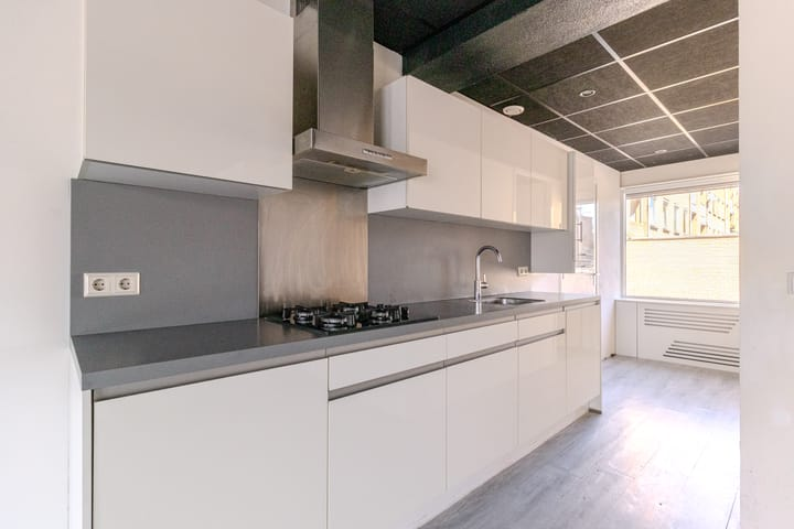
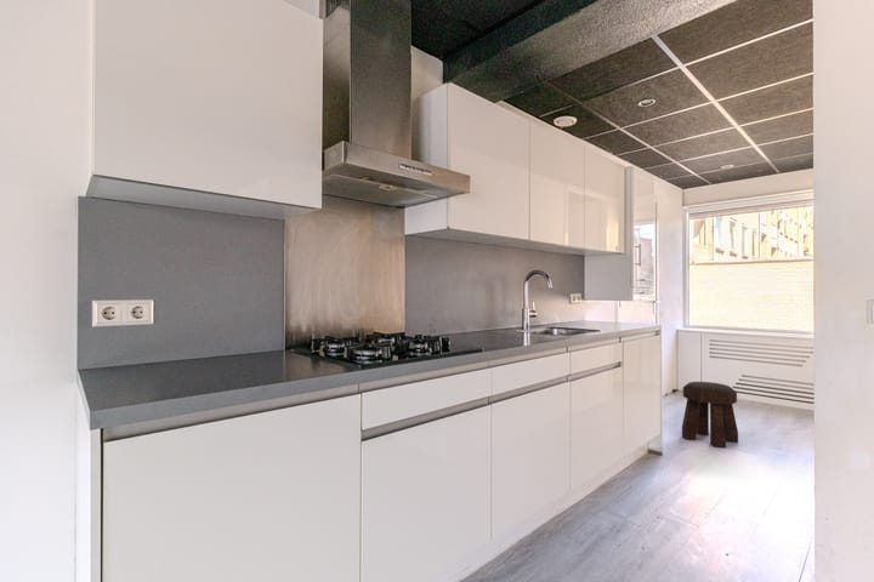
+ stool (708, 411)
